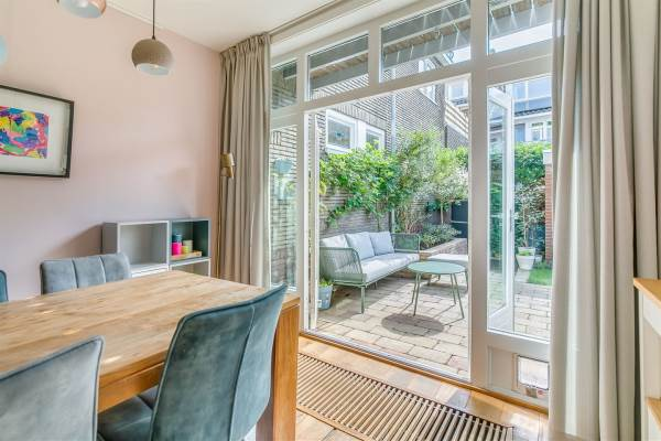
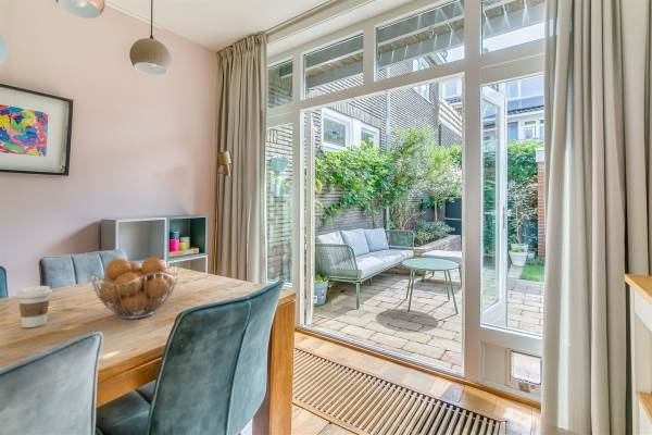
+ coffee cup (34, 306)
+ fruit basket (137, 285)
